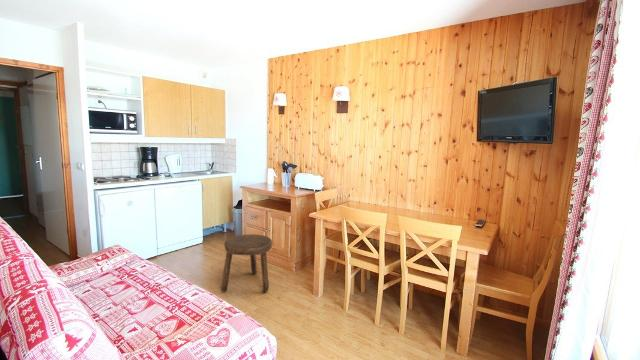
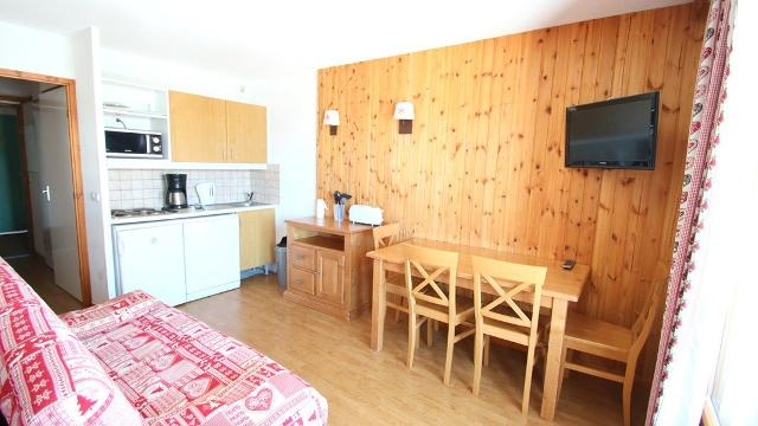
- stool (251, 262)
